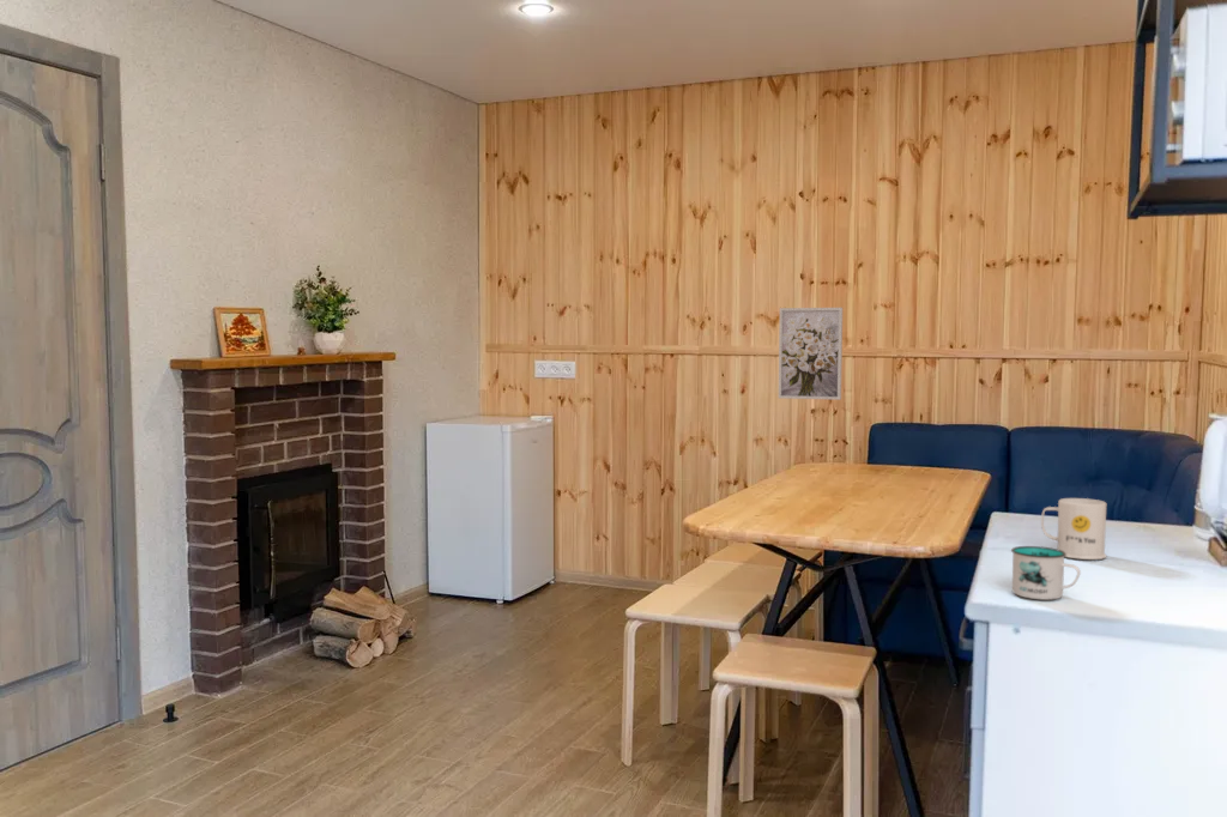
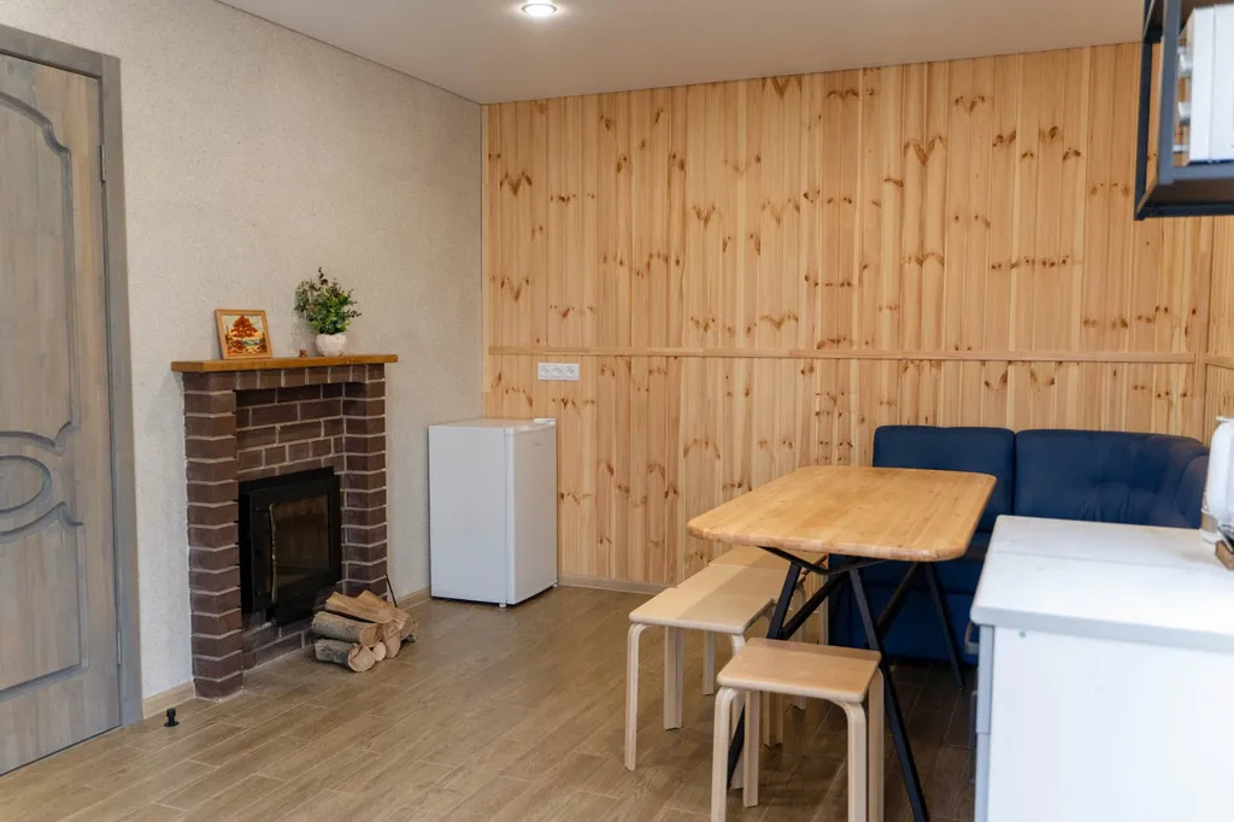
- mug (1074, 527)
- mug (1045, 573)
- wall art (810, 353)
